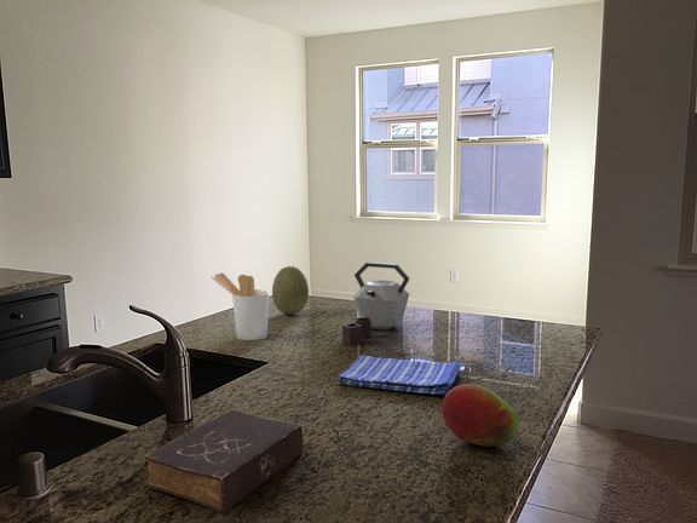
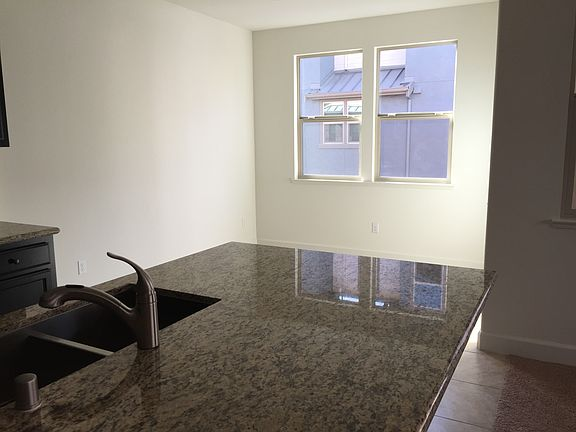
- kettle (370, 300)
- fruit (290, 289)
- book (227, 454)
- dish towel (401, 370)
- utensil holder (241, 304)
- fruit (479, 414)
